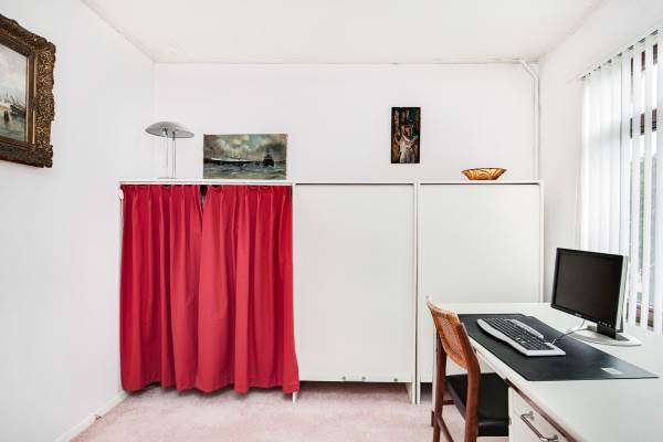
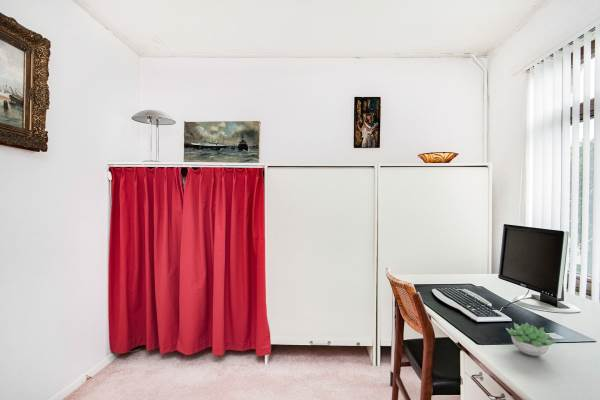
+ succulent plant (529, 339)
